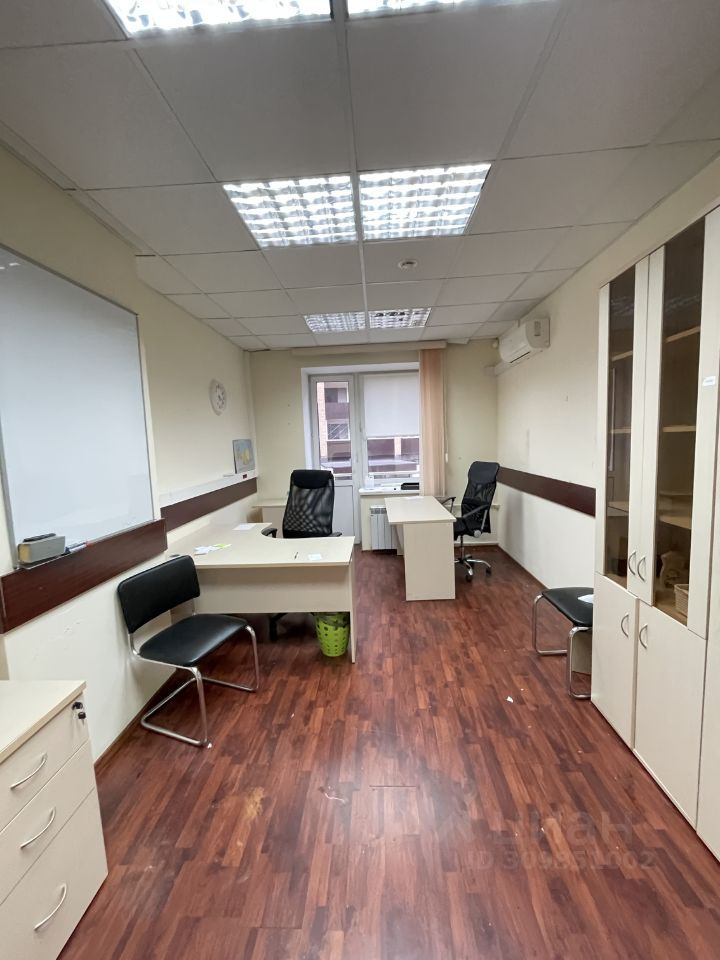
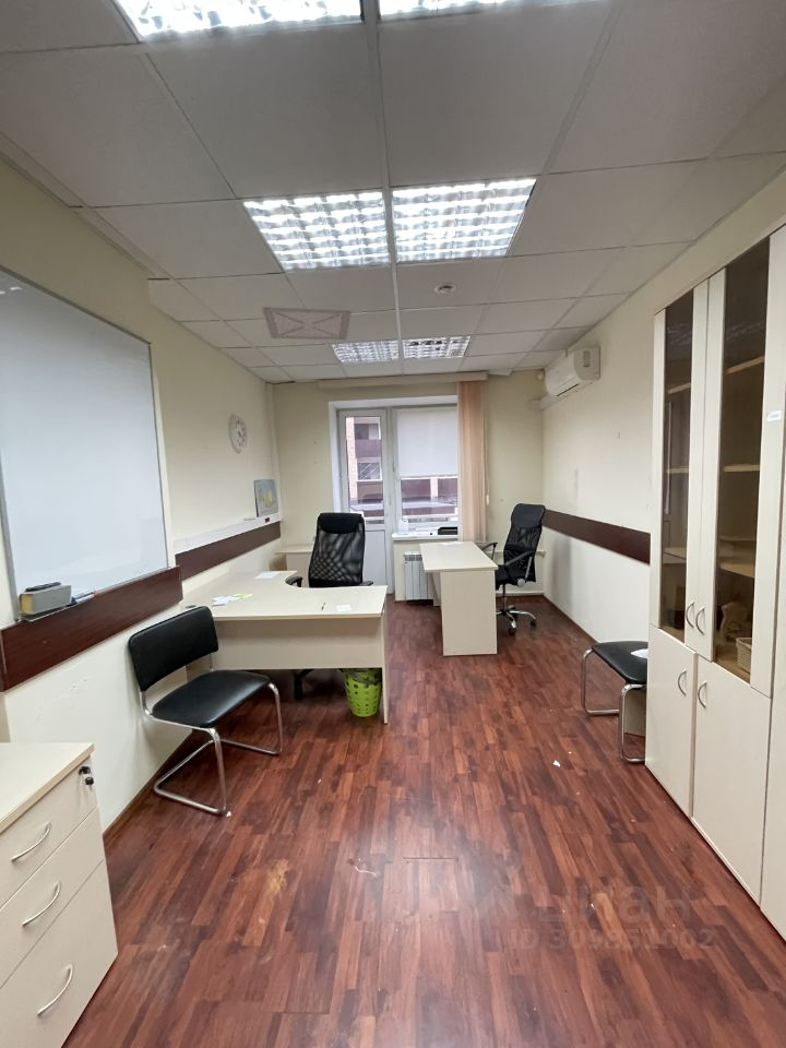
+ ceiling vent (308, 325)
